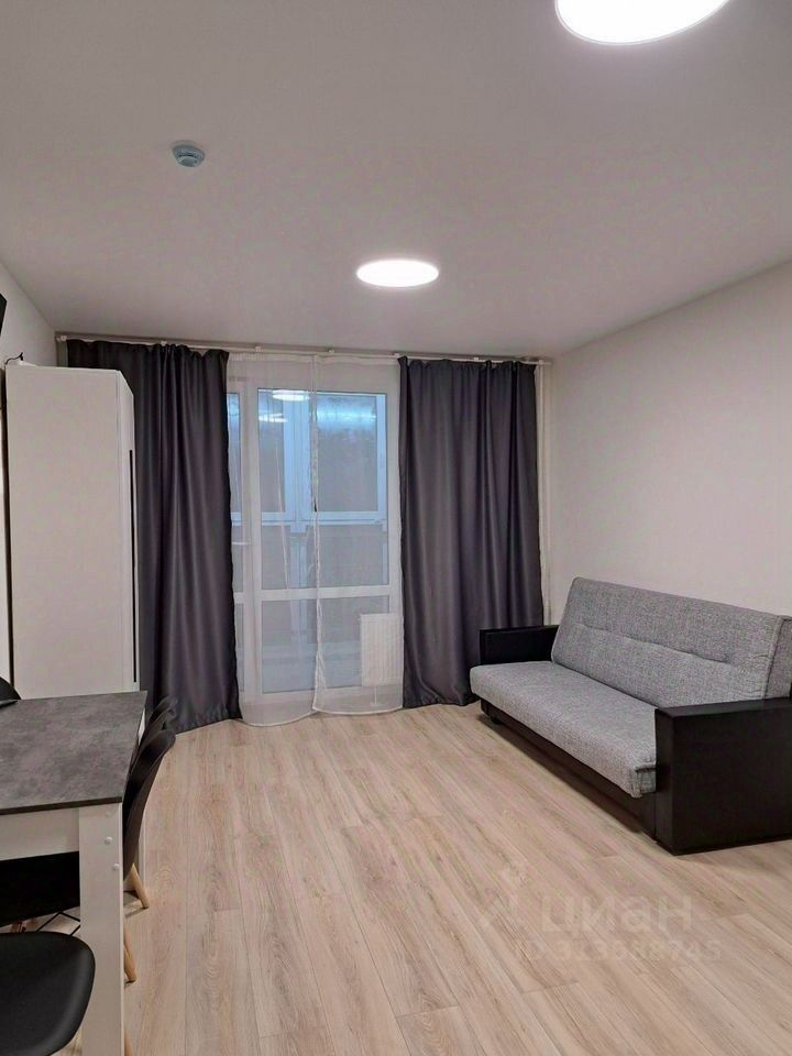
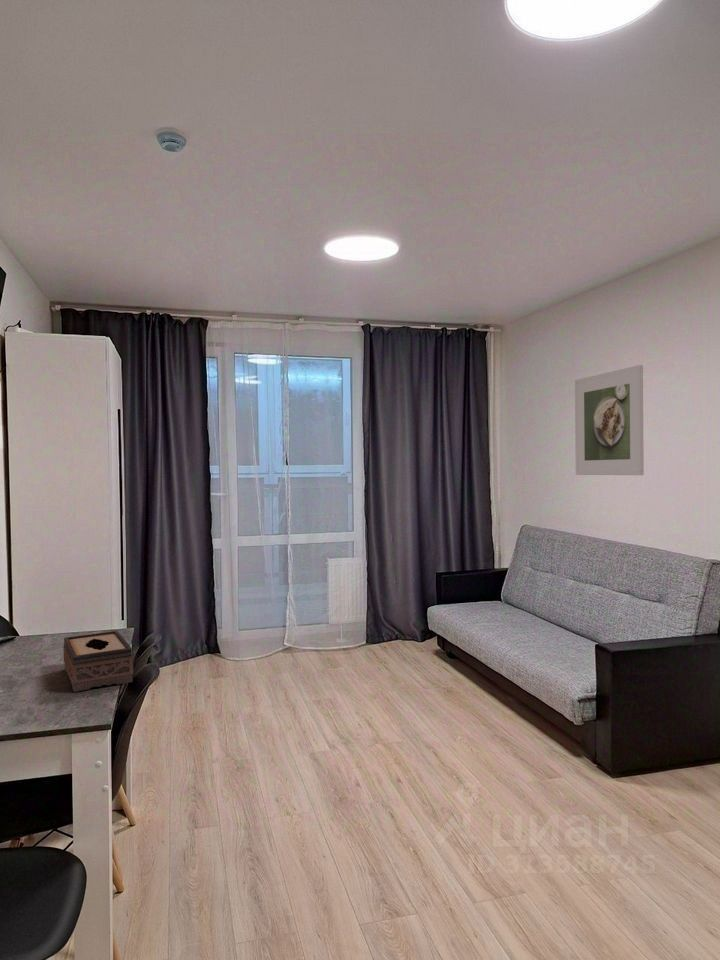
+ tissue box (97, 659)
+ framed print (606, 424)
